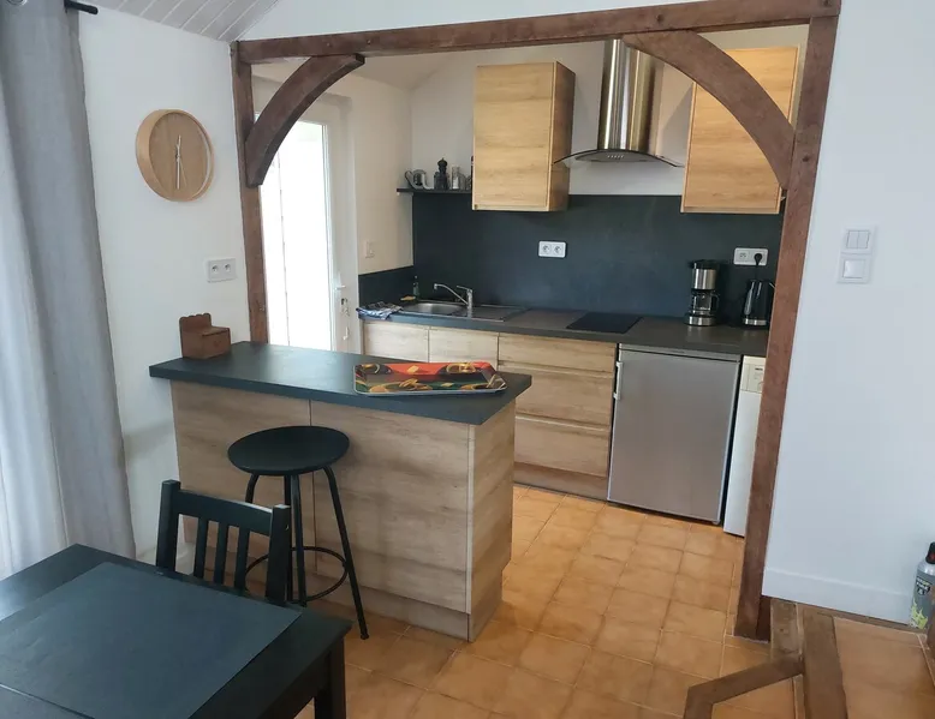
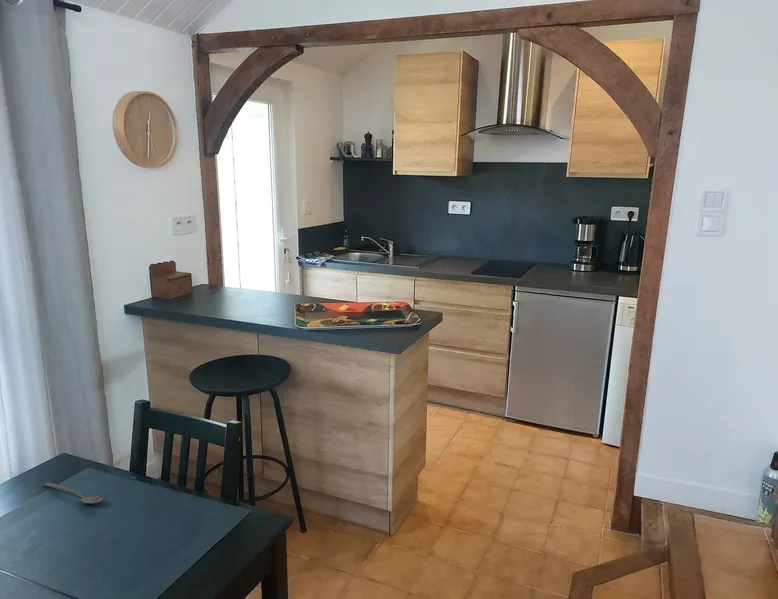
+ spoon (72, 492)
